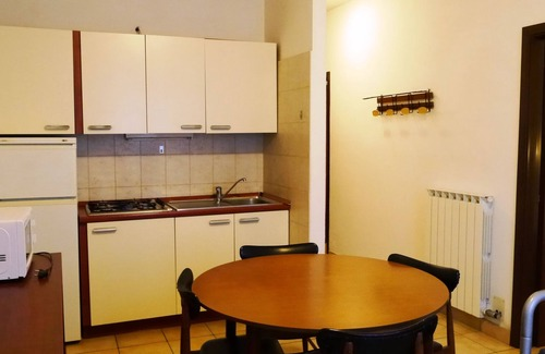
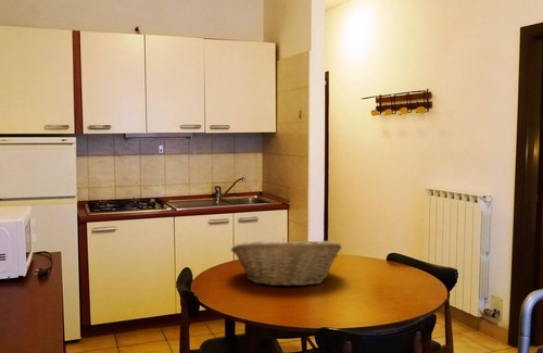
+ fruit basket (286, 256)
